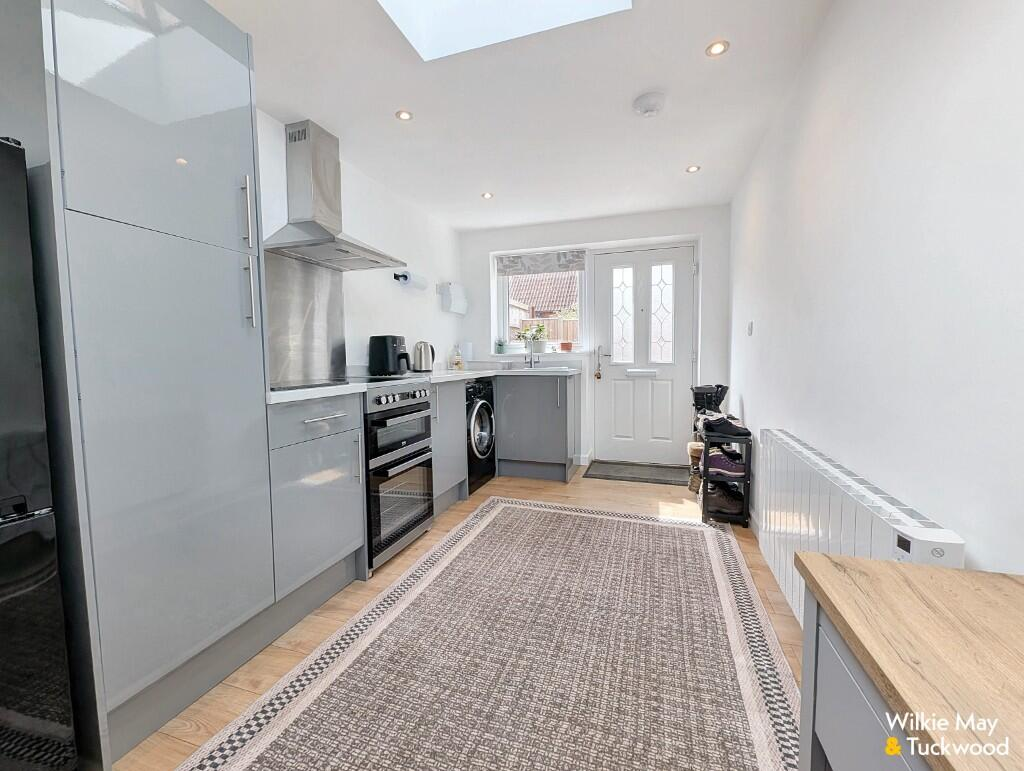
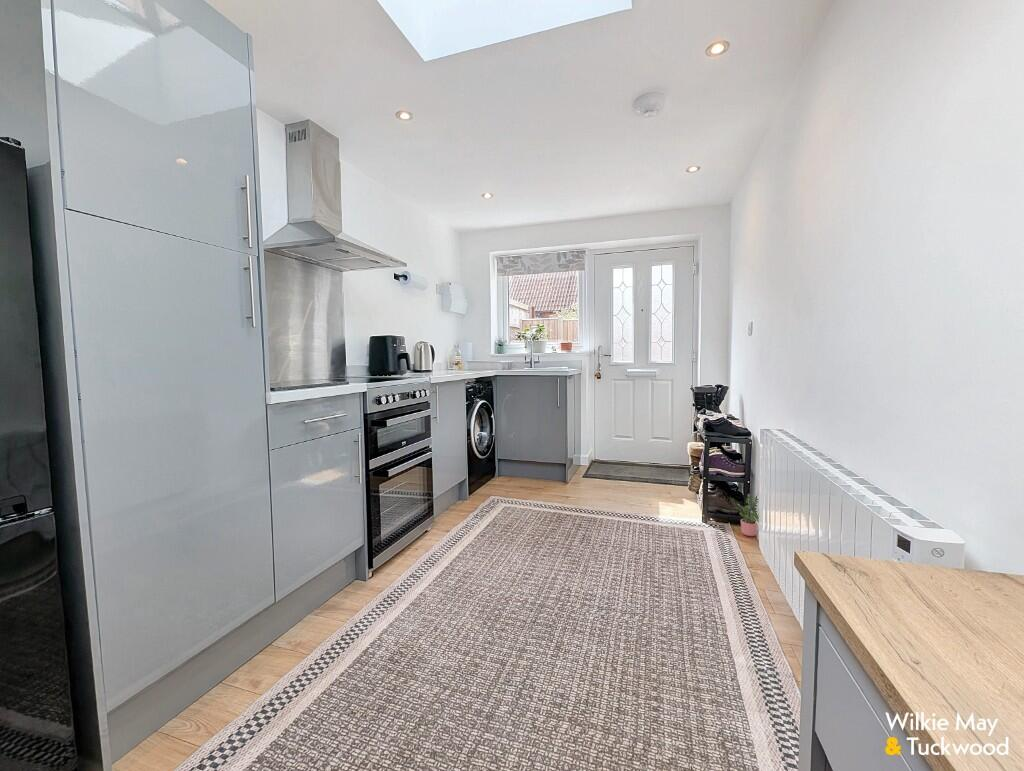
+ potted plant (746, 515)
